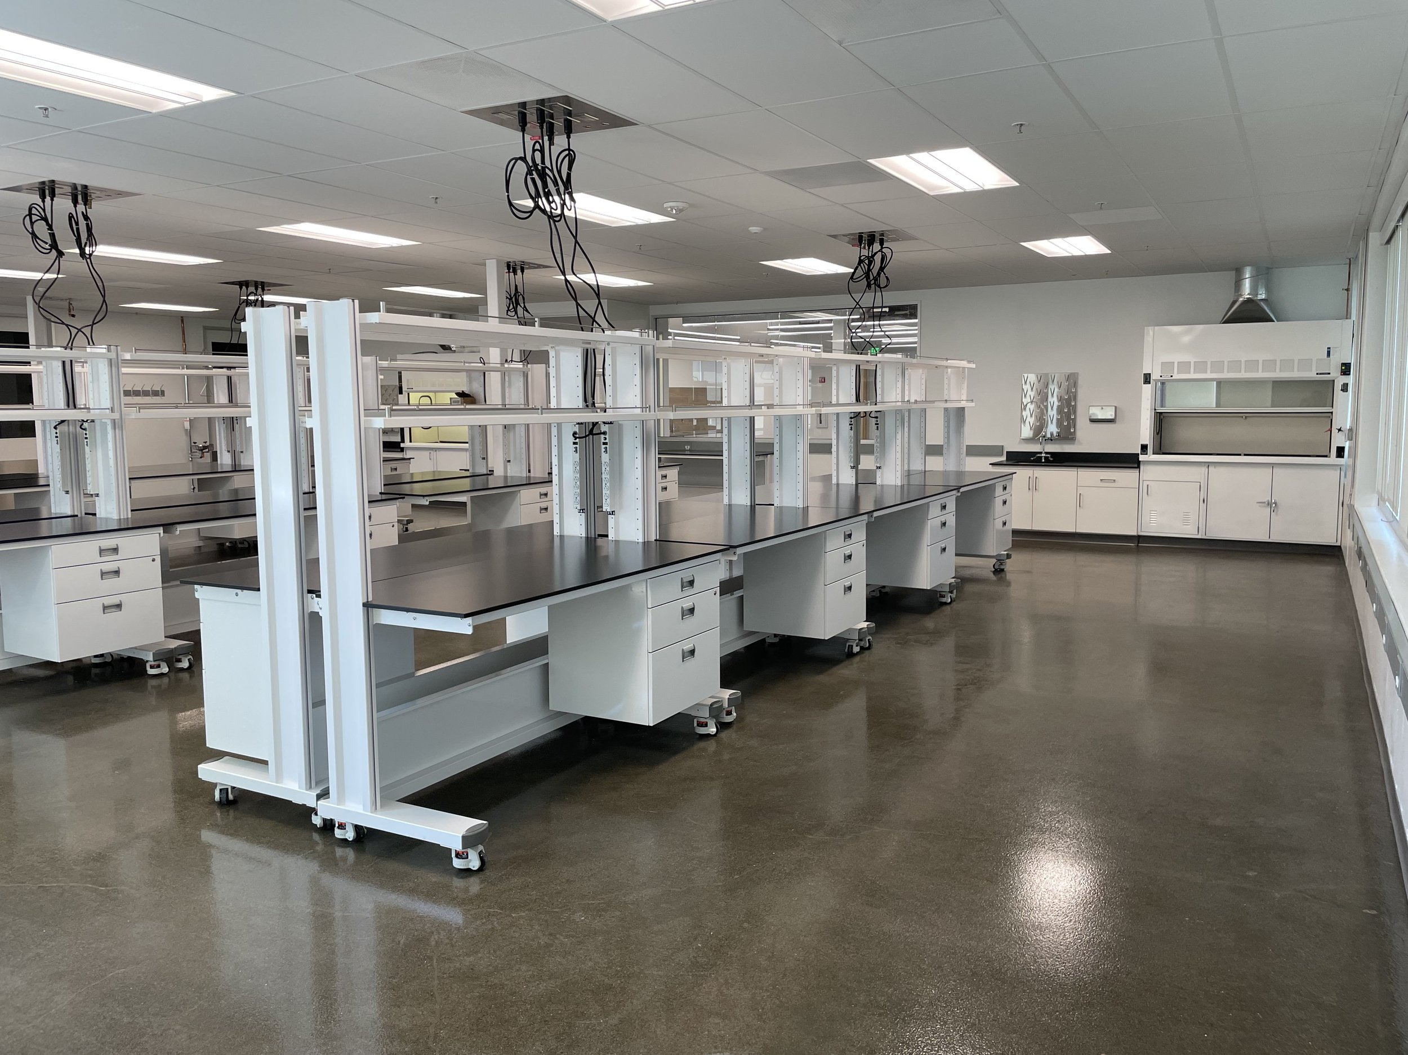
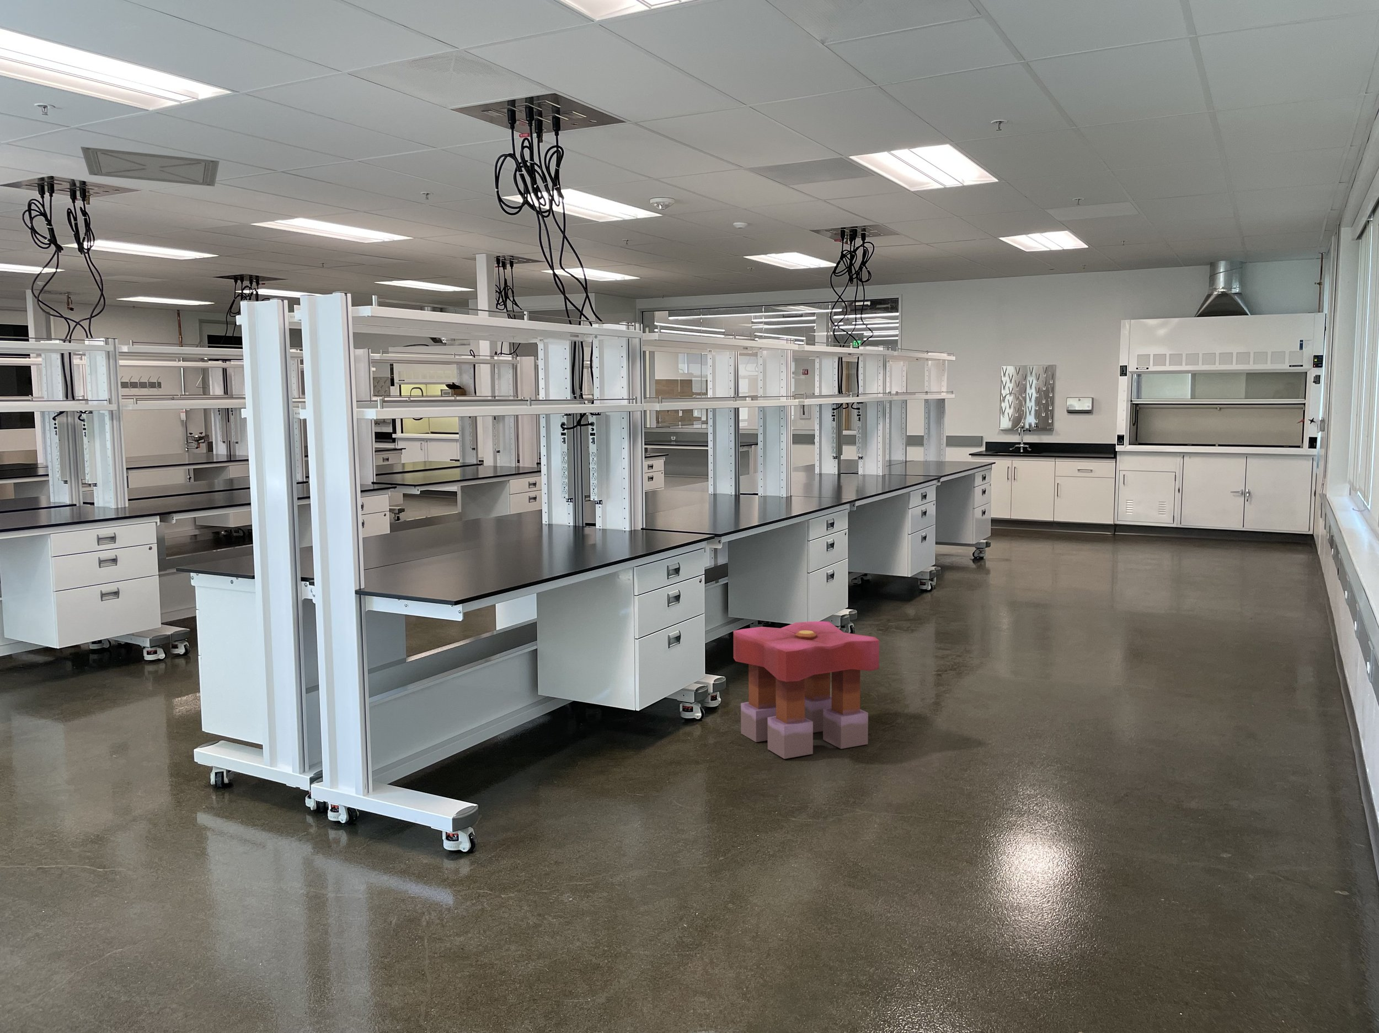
+ stool (805, 685)
+ ceiling vent (153, 168)
